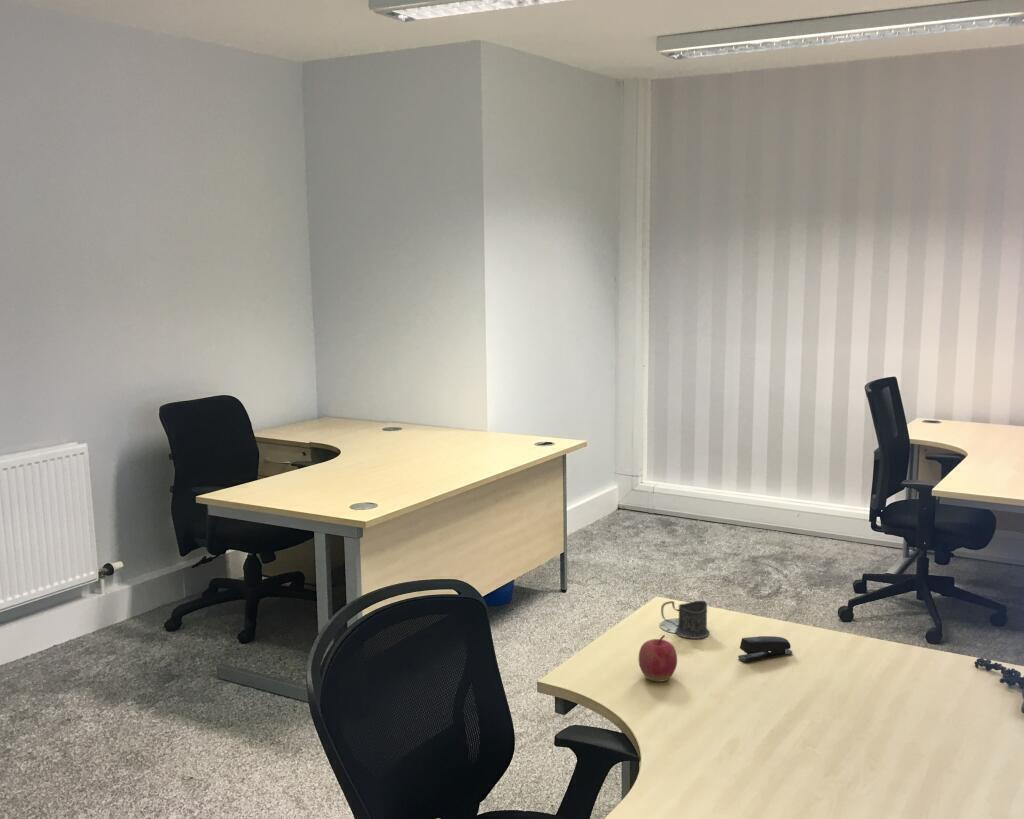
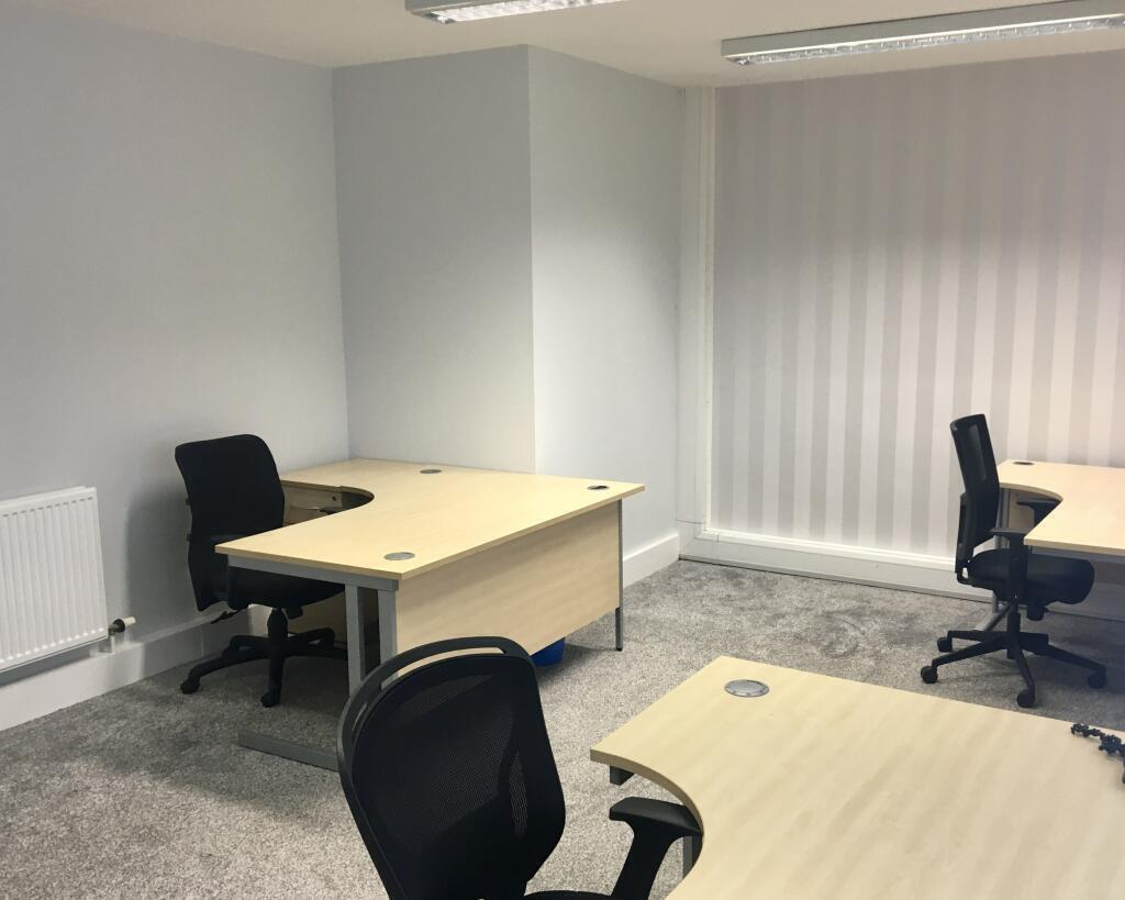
- apple (657, 655)
- stapler (765, 645)
- mug (684, 616)
